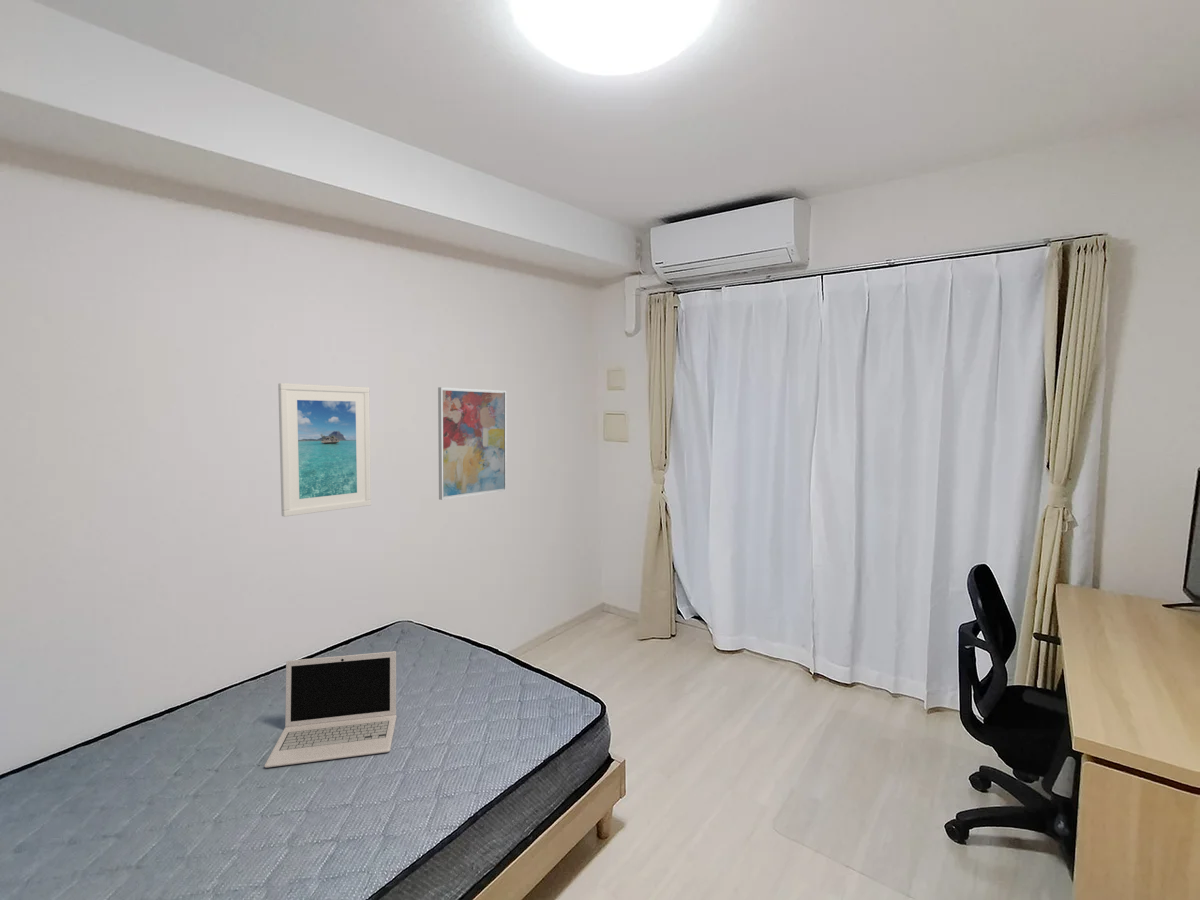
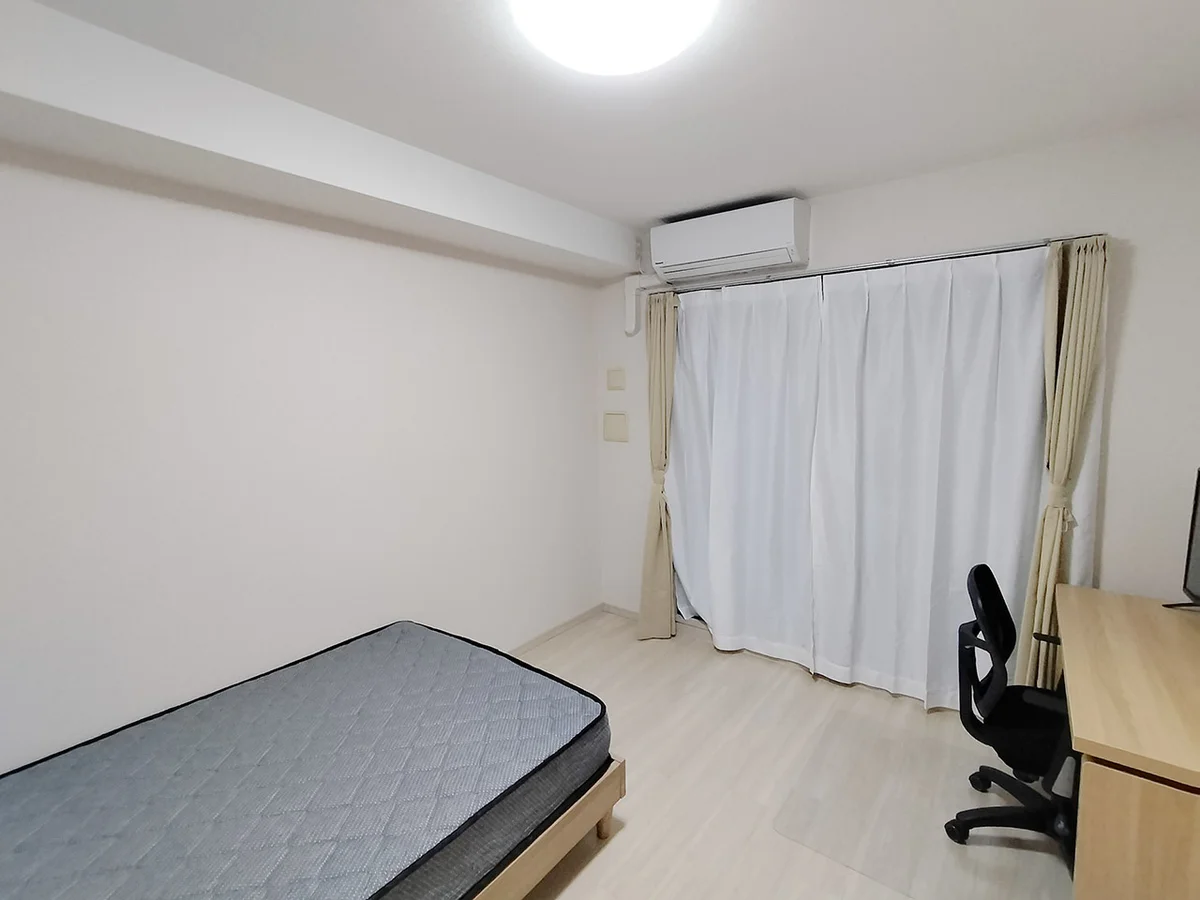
- wall art (474, 442)
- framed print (327, 448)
- laptop (335, 704)
